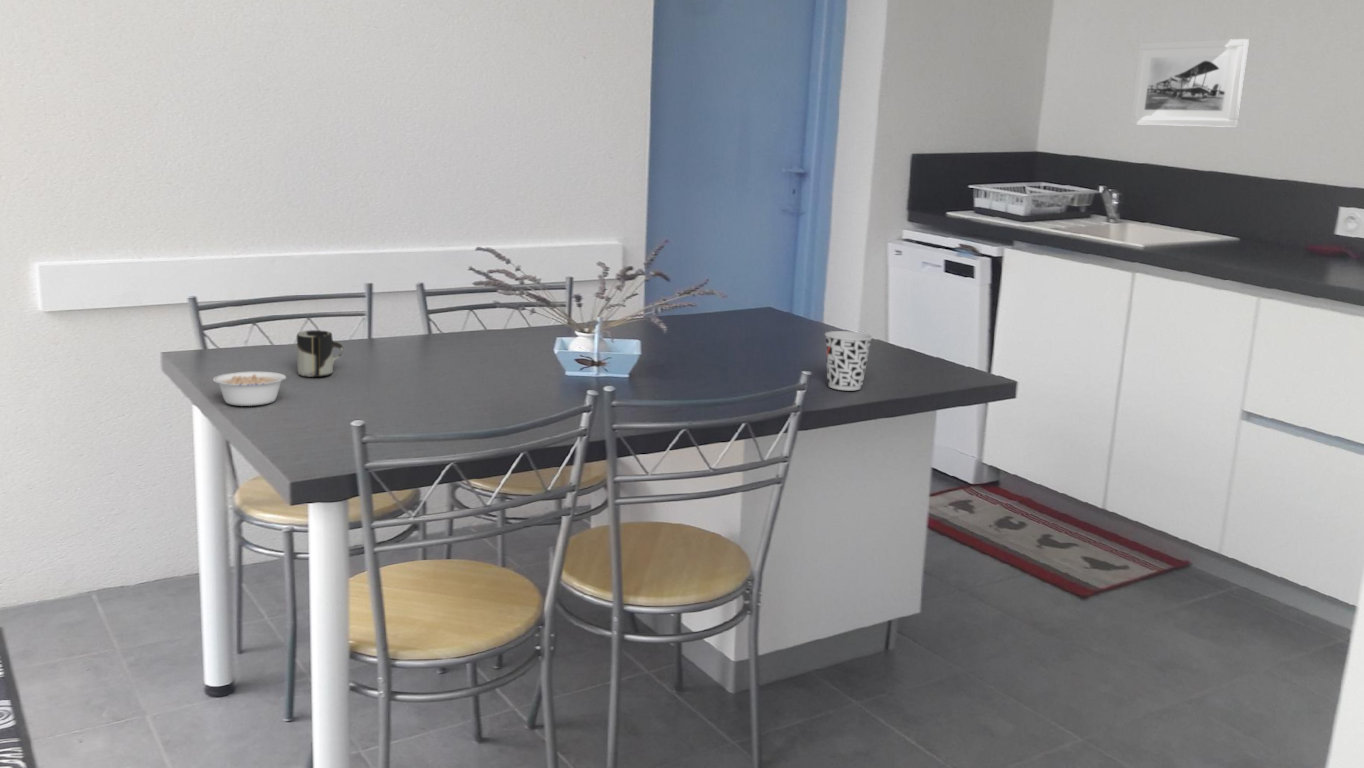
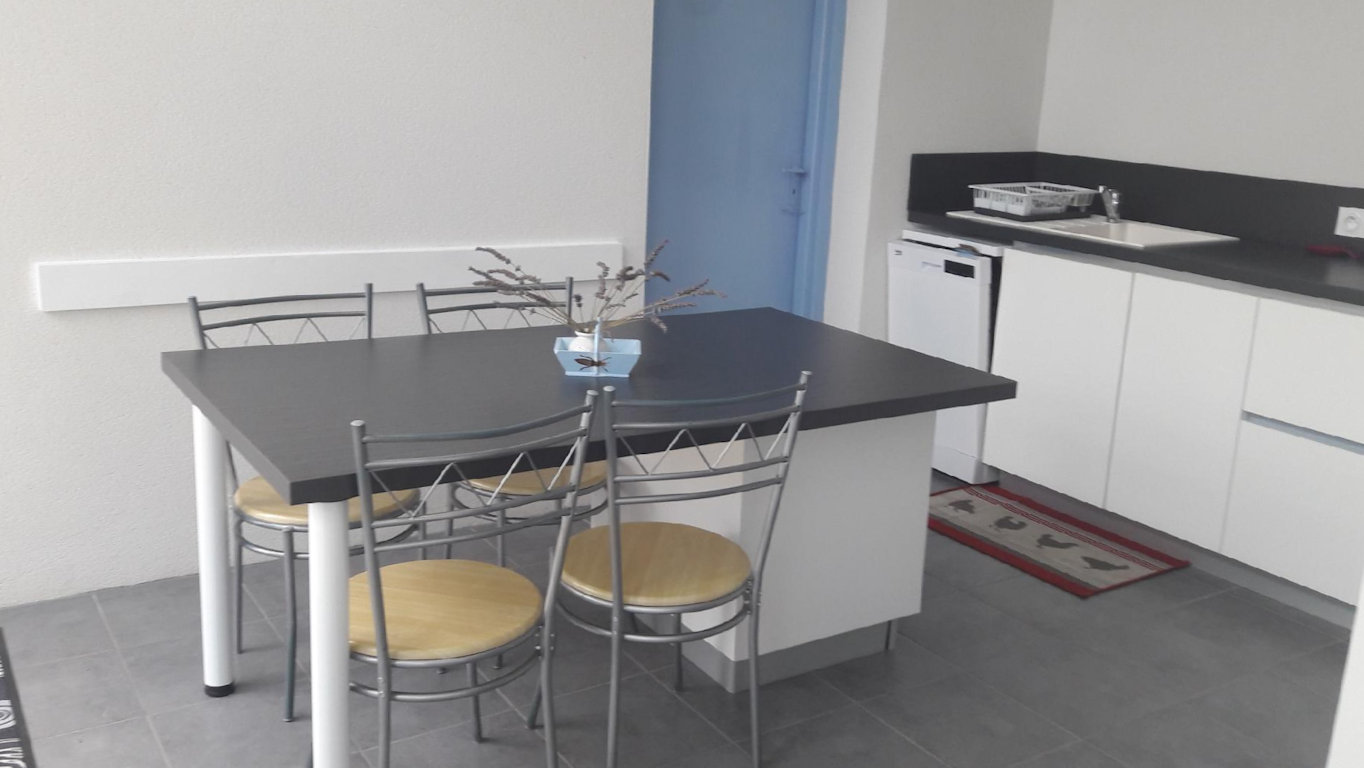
- legume (253, 386)
- cup (846, 361)
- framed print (1186, 83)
- cup (321, 353)
